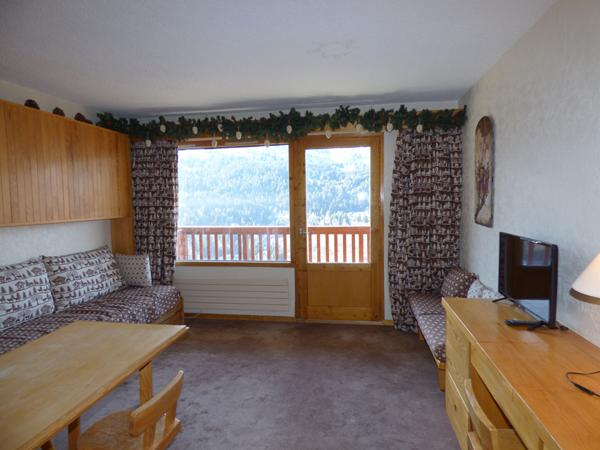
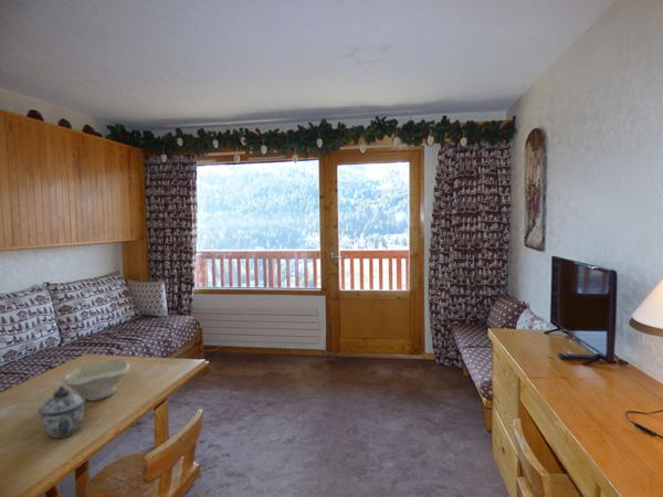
+ lidded jar (62, 409)
+ bowl (96, 380)
